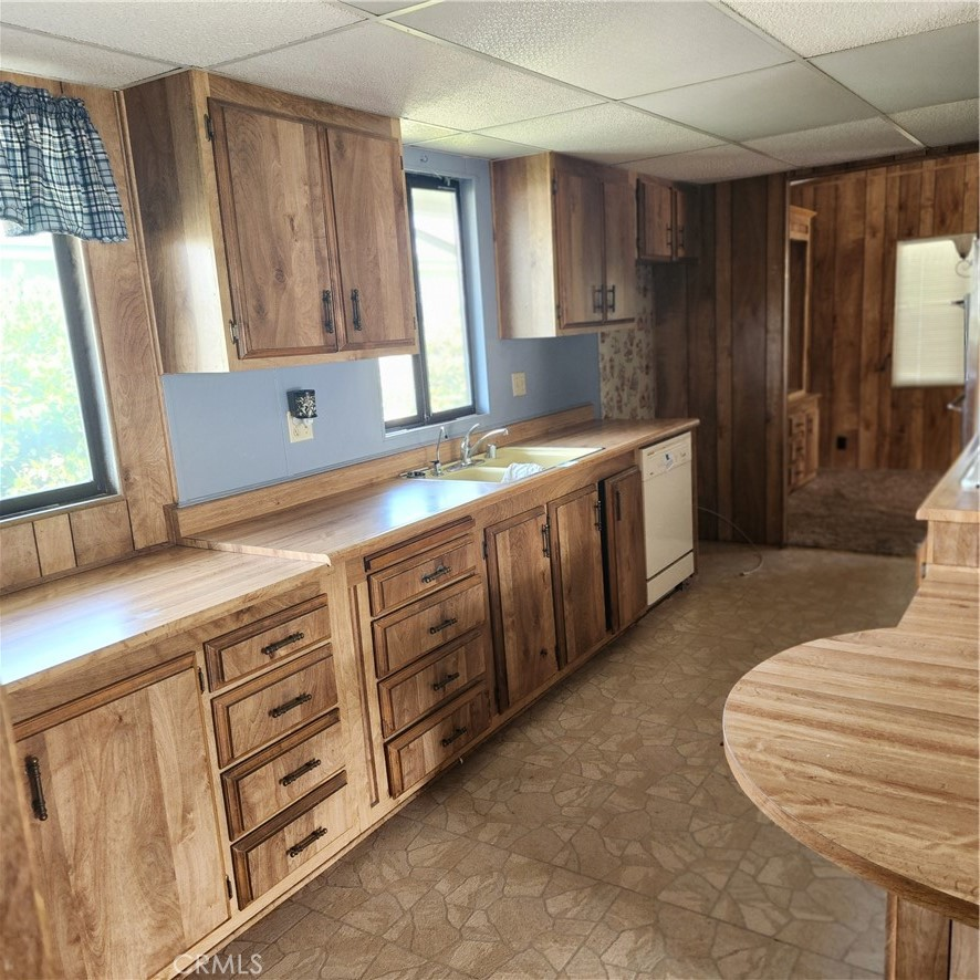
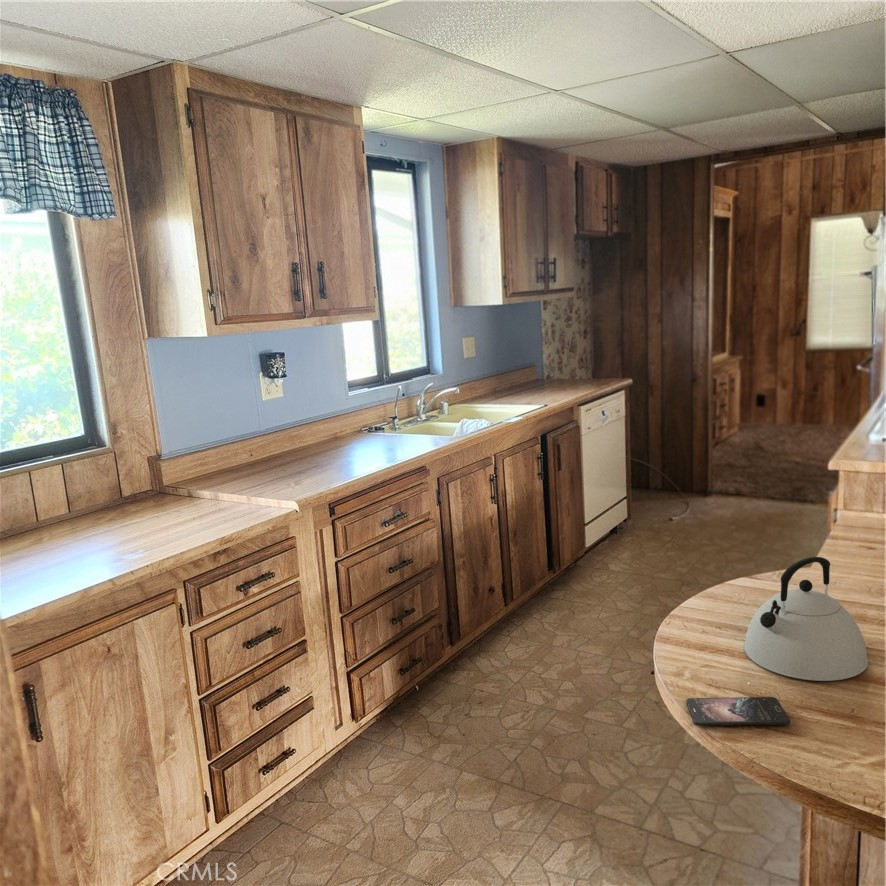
+ kettle (803, 607)
+ smartphone (736, 711)
